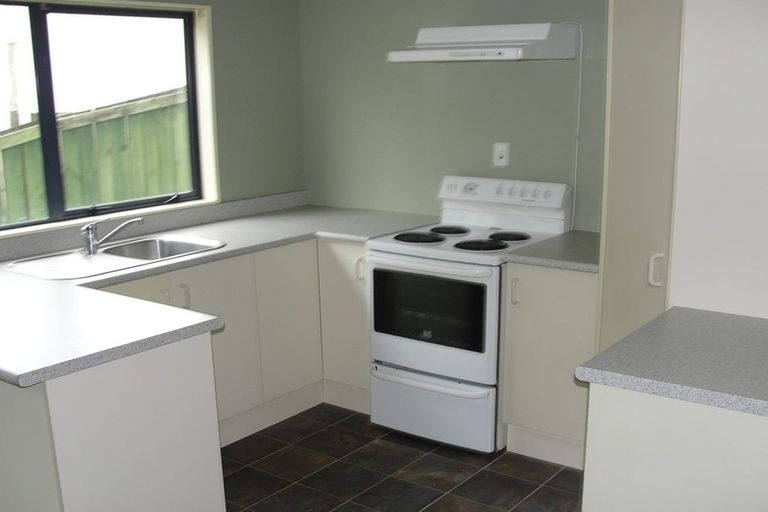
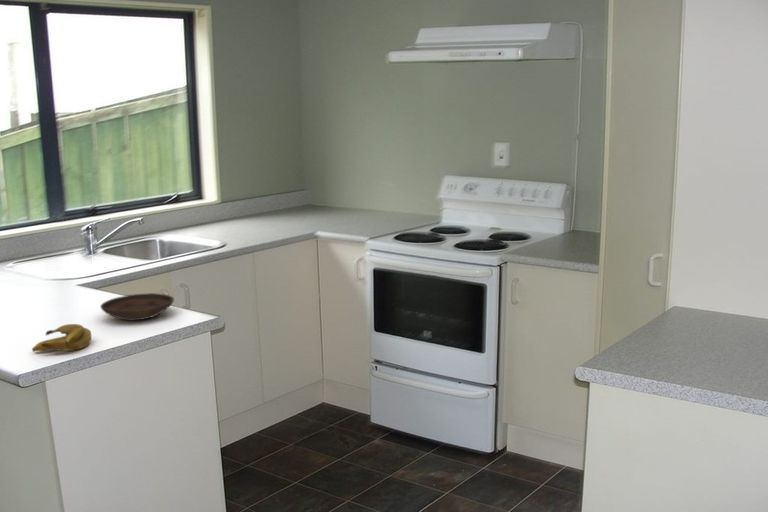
+ banana (61, 337)
+ bowl (137, 308)
